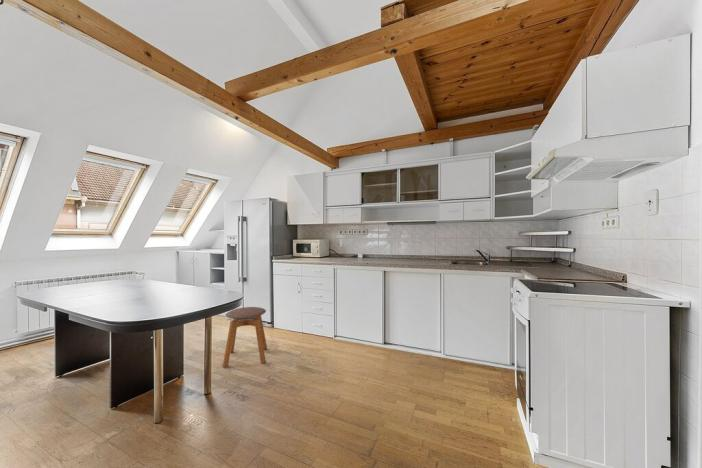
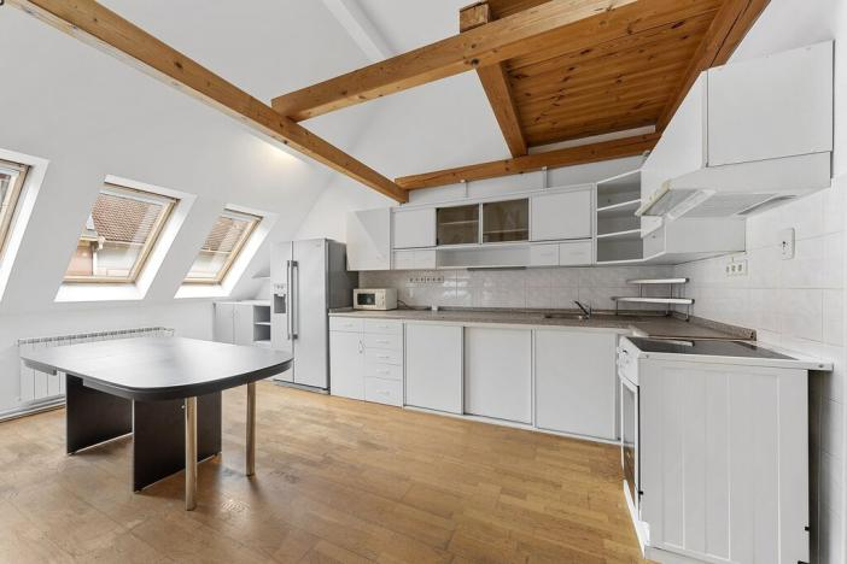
- stool (246, 325)
